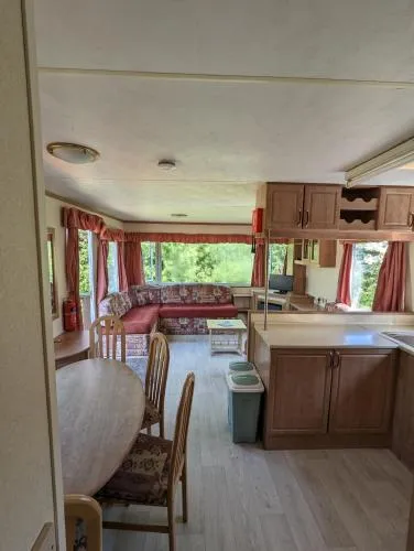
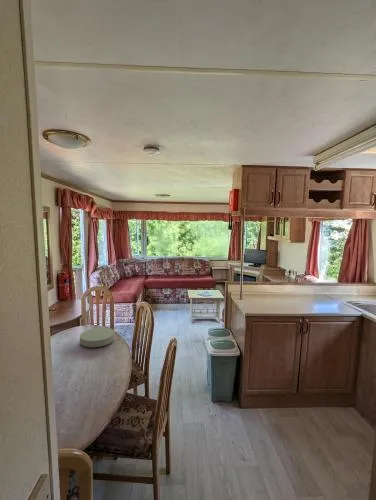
+ plate (97, 337)
